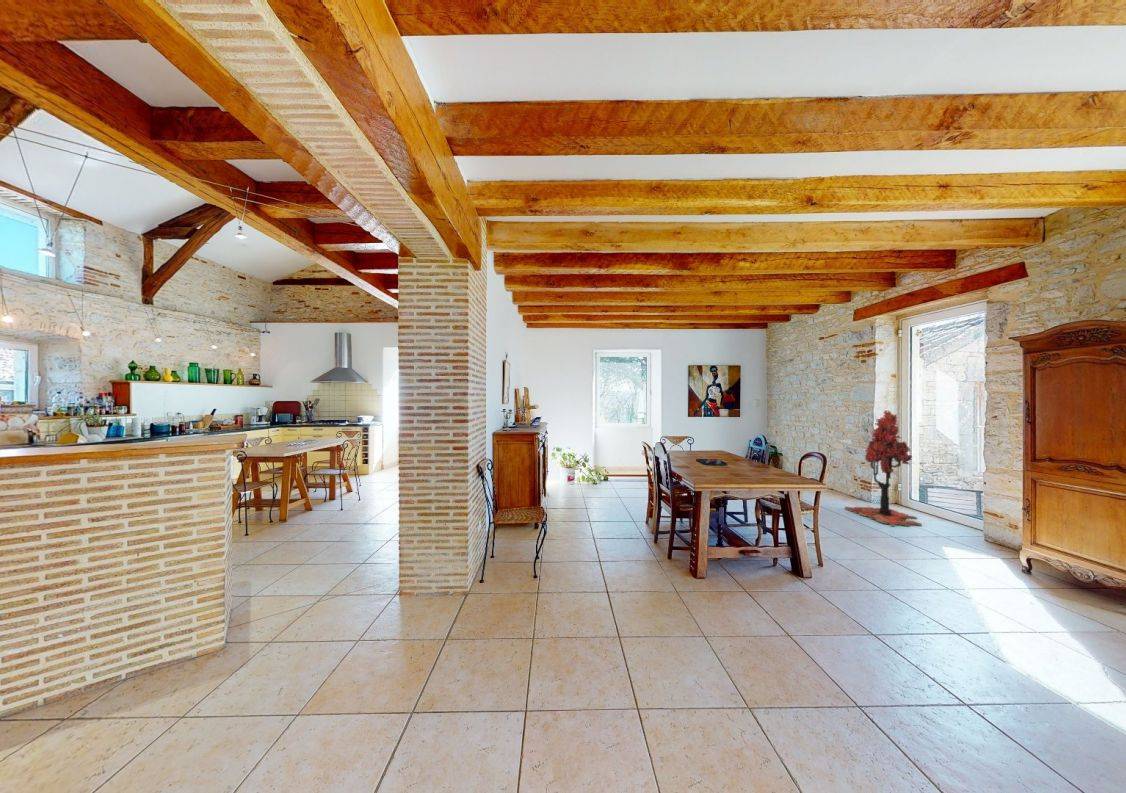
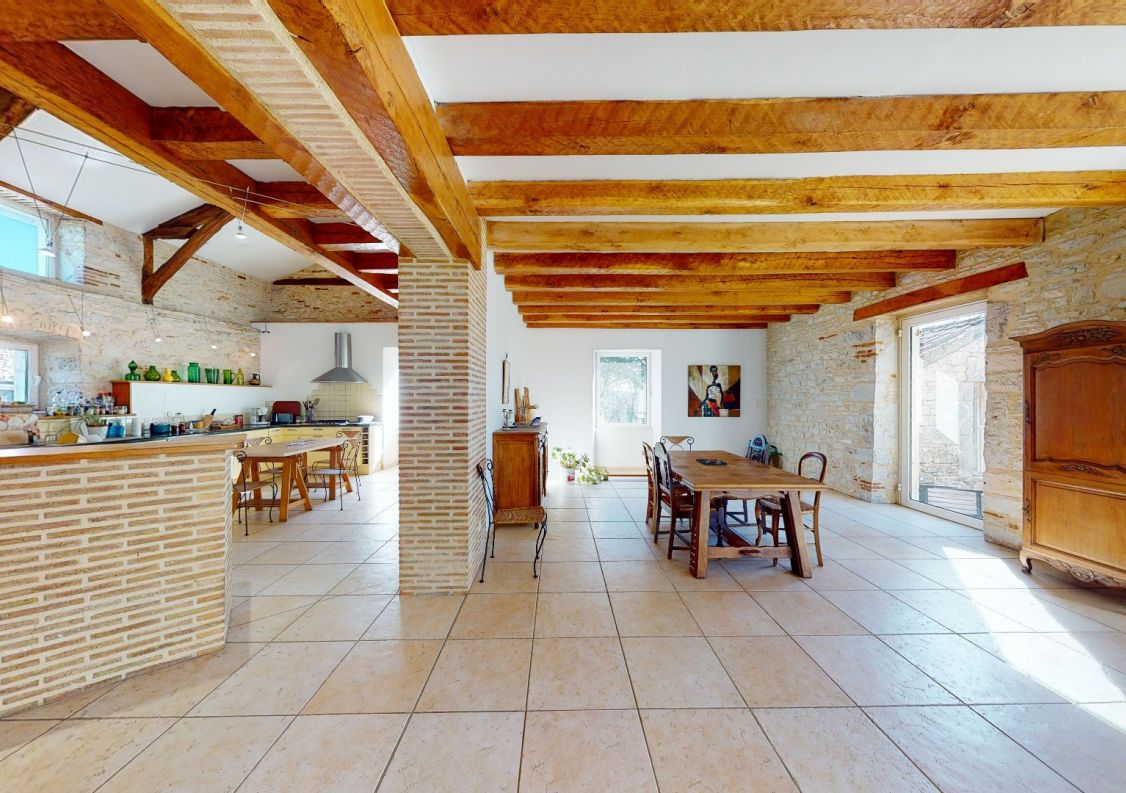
- tree (886, 463)
